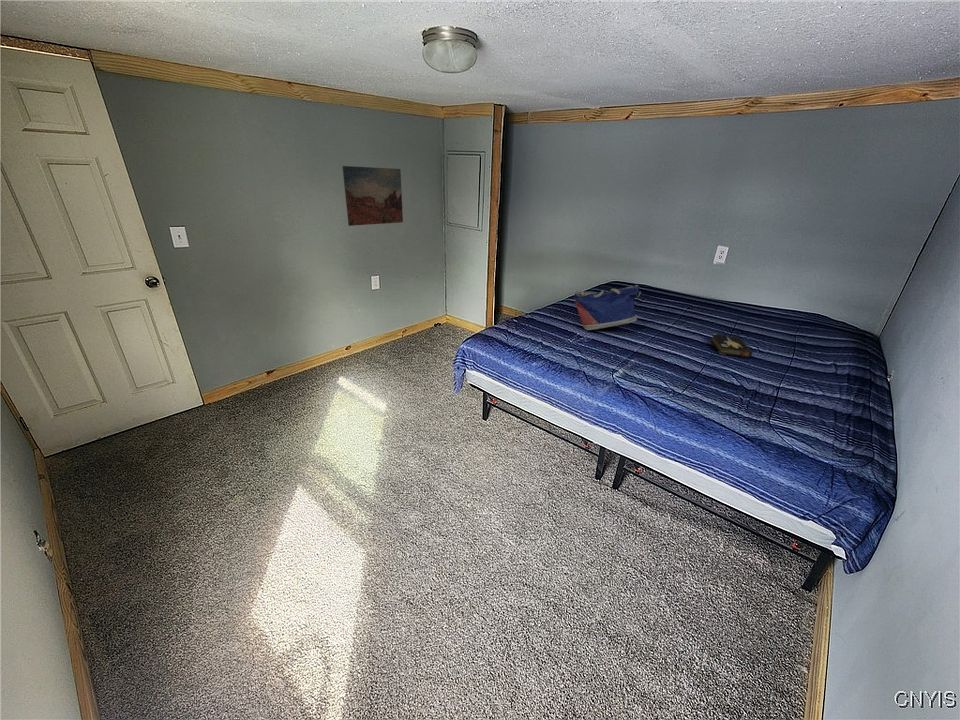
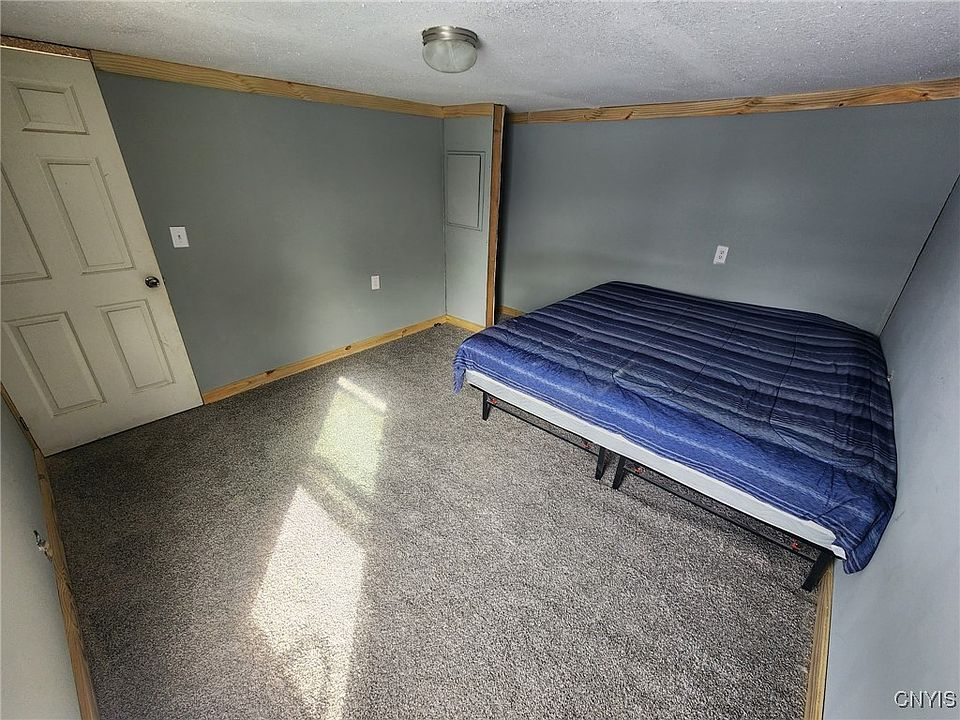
- tote bag (605, 306)
- hardback book (730, 344)
- wall art (375, 196)
